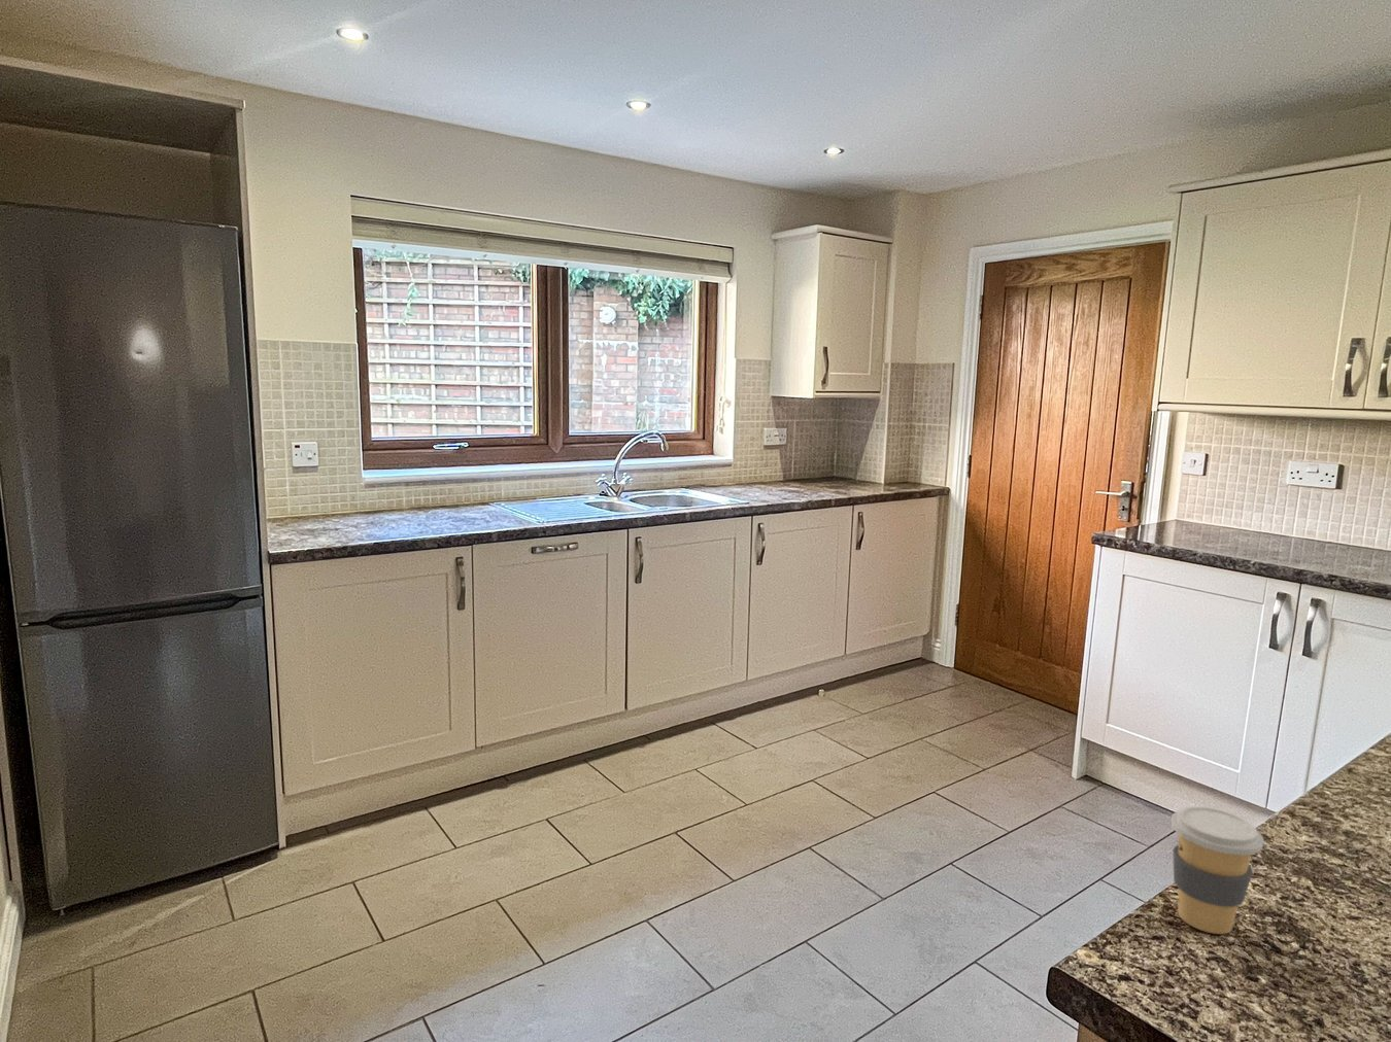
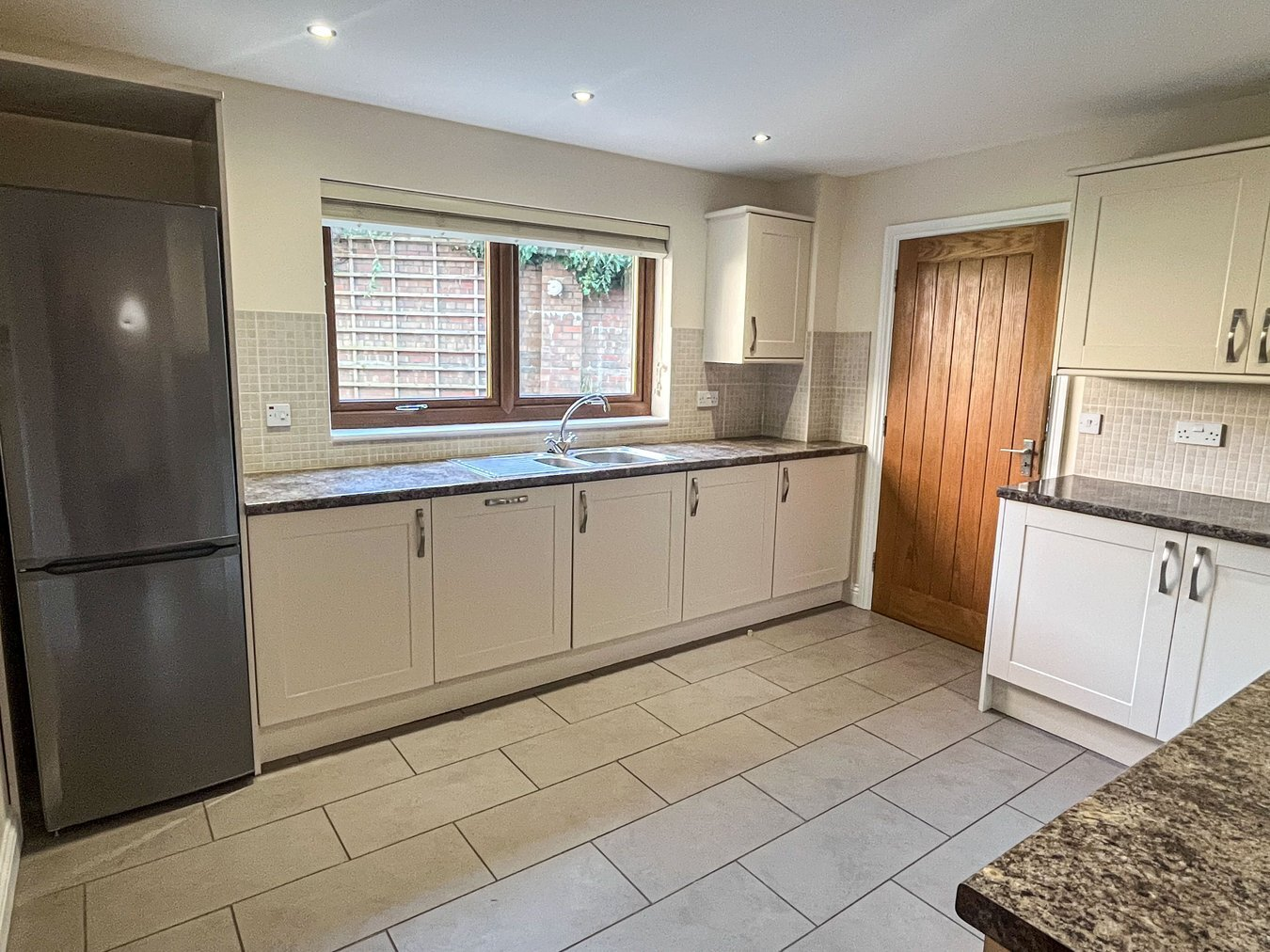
- coffee cup (1210, 871)
